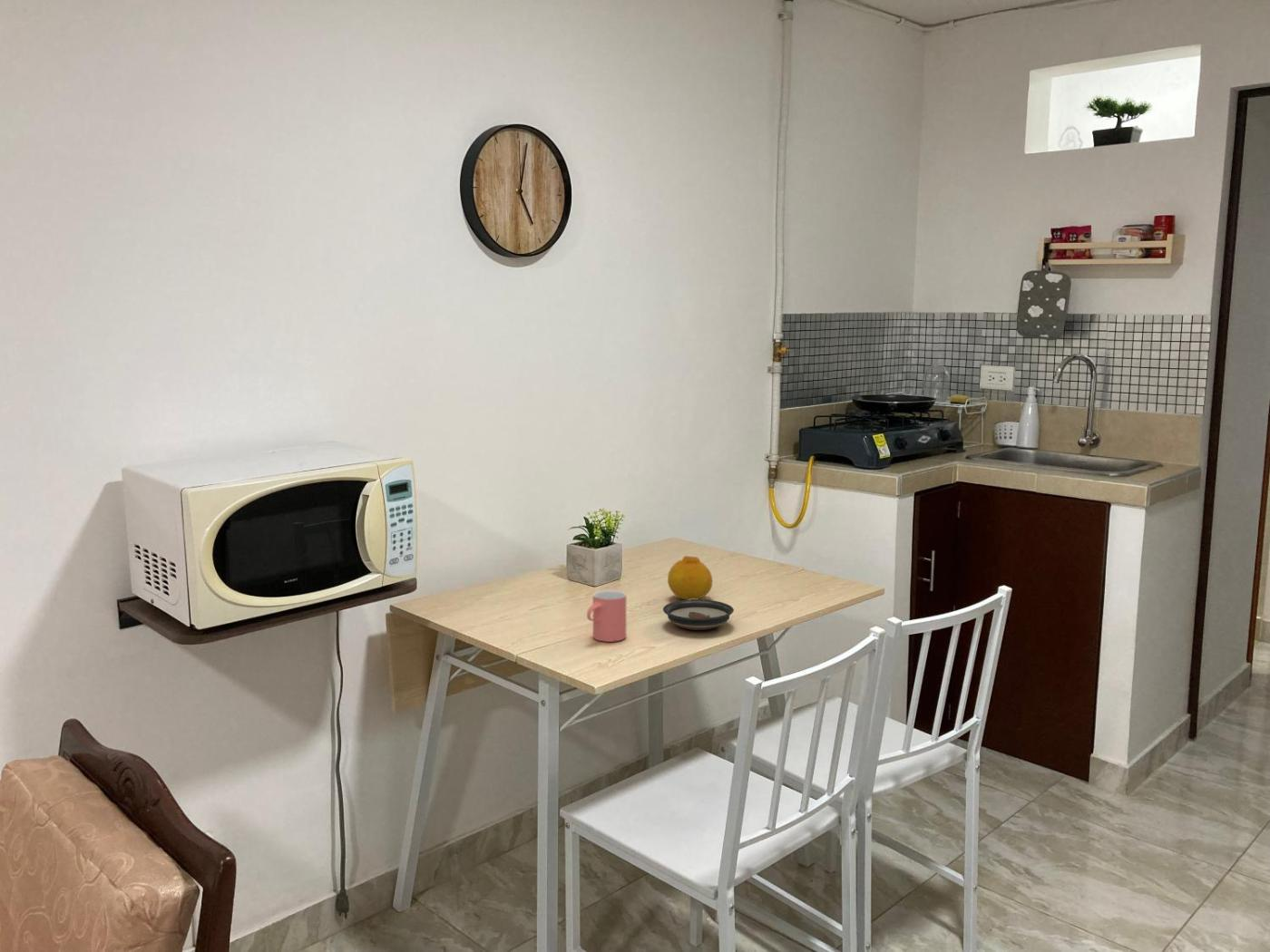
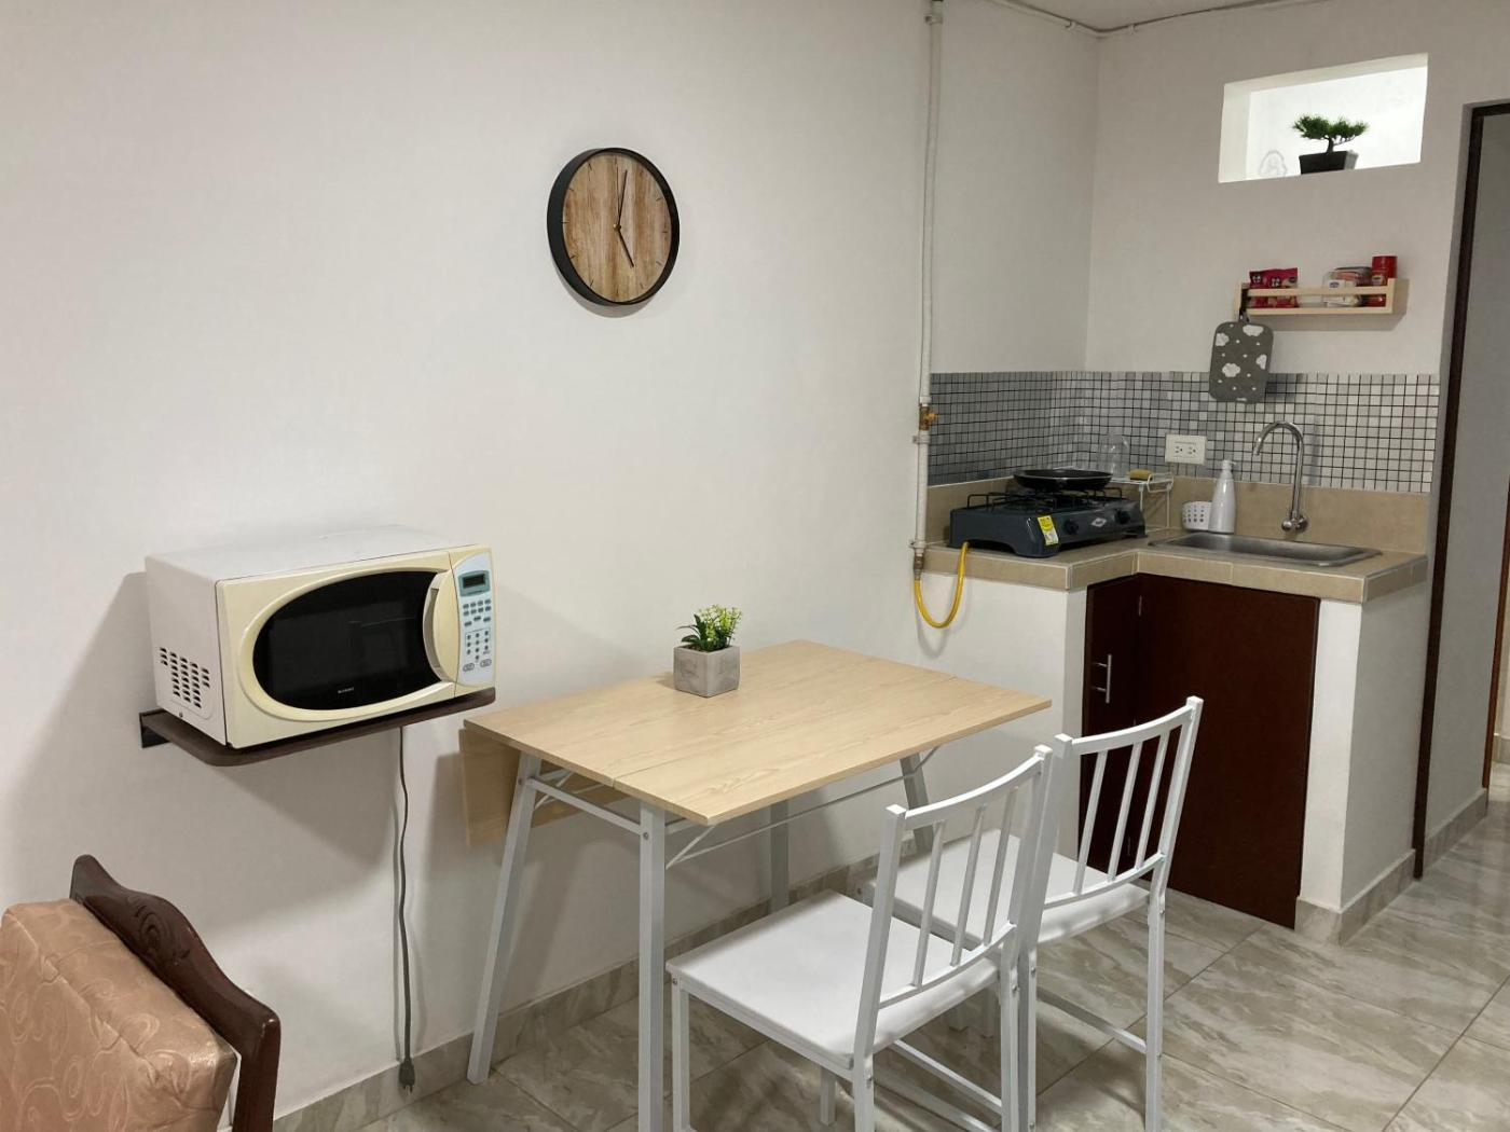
- cup (604, 617)
- saucer (698, 617)
- fruit (689, 578)
